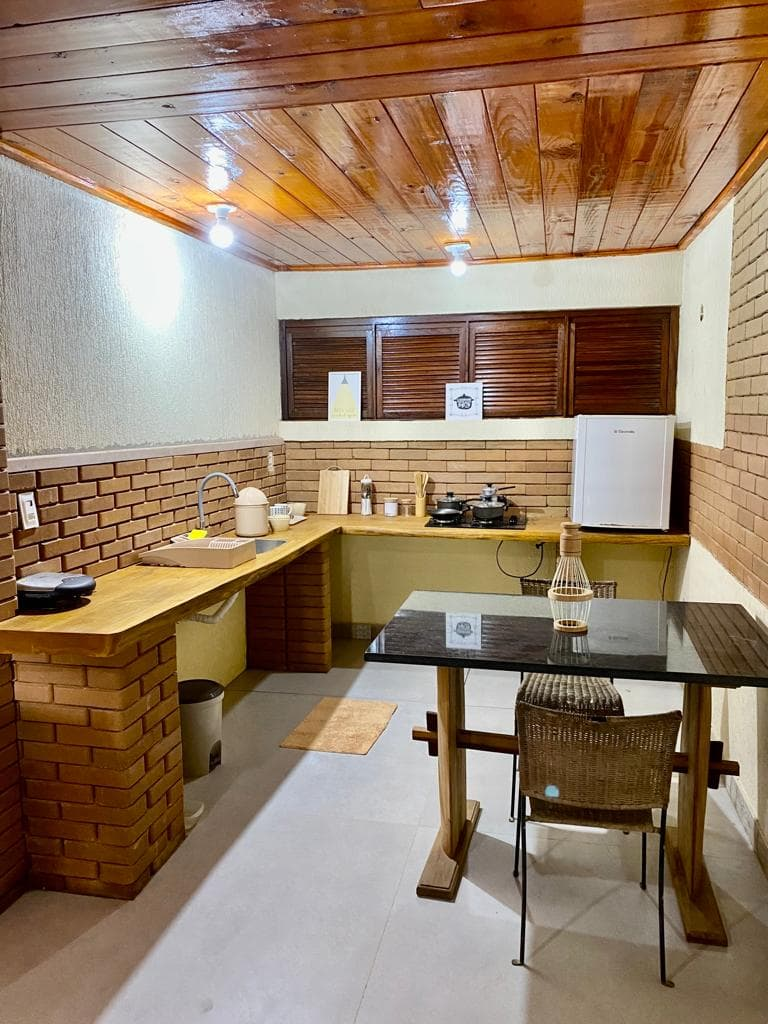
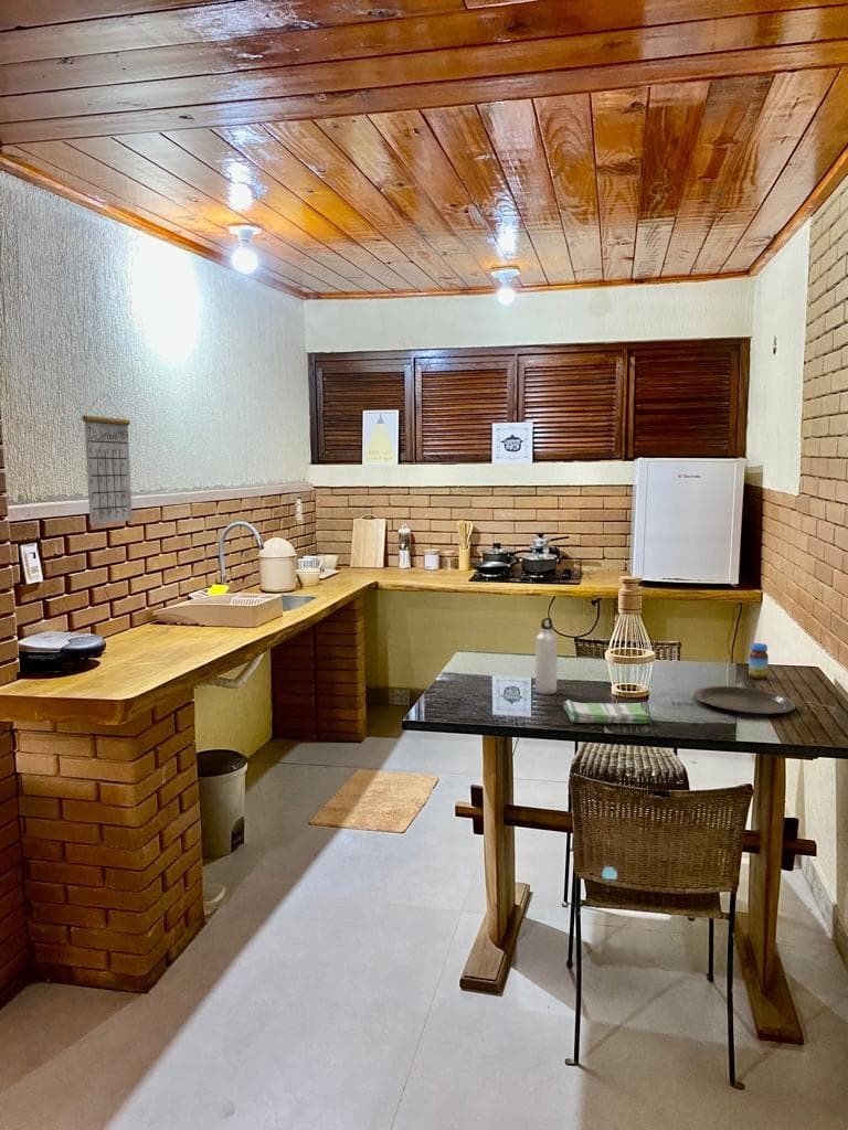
+ plate (743, 701)
+ water bottle (545, 654)
+ calendar (108, 457)
+ dish towel (605, 710)
+ jar (759, 660)
